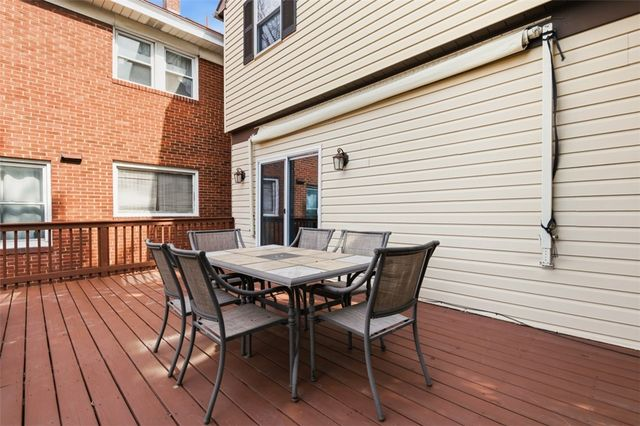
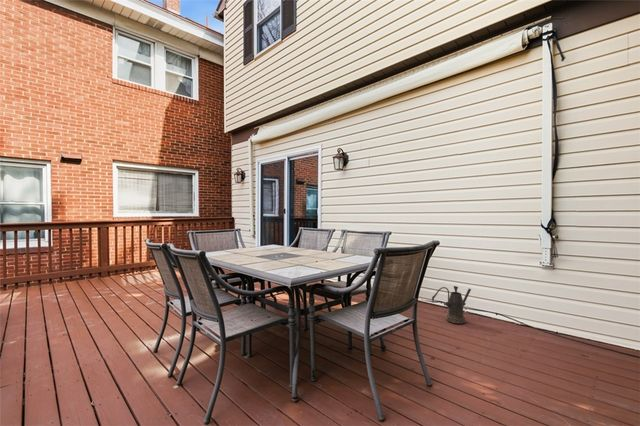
+ watering can (451, 304)
